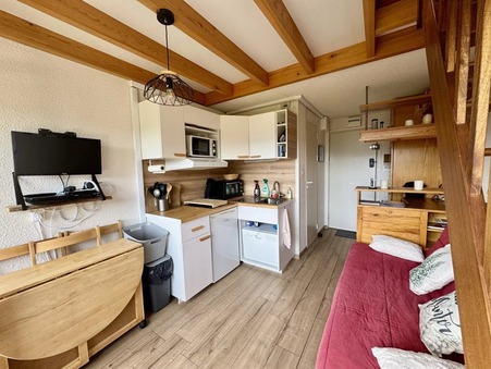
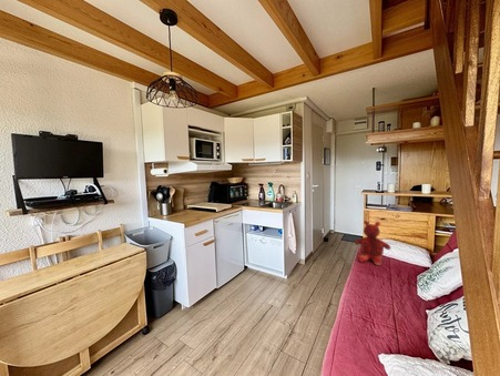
+ teddy bear (370, 241)
